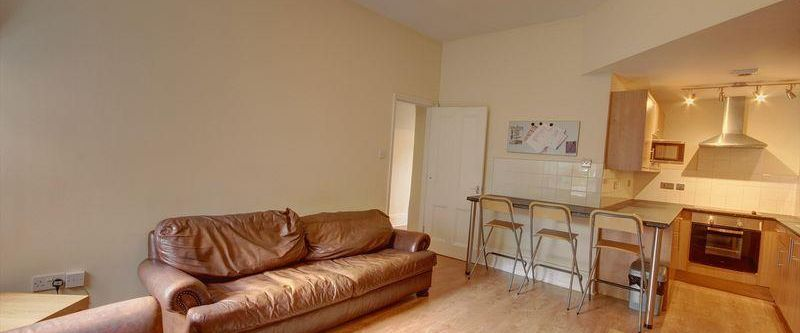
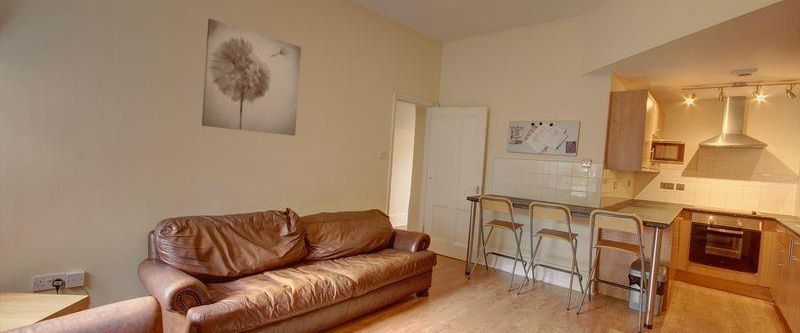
+ wall art (255, 82)
